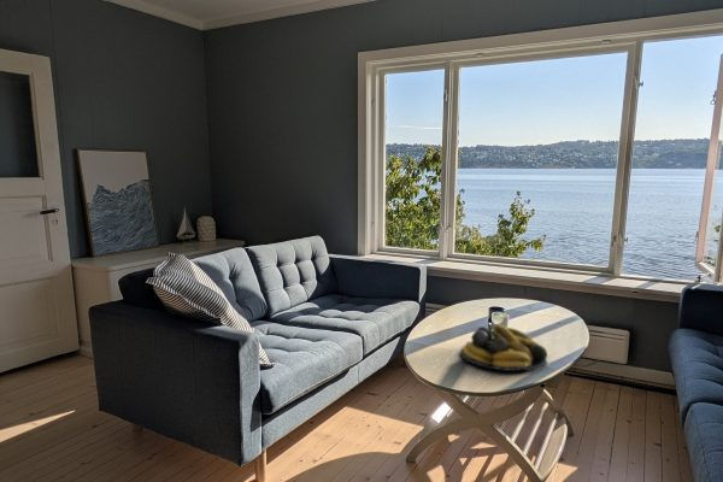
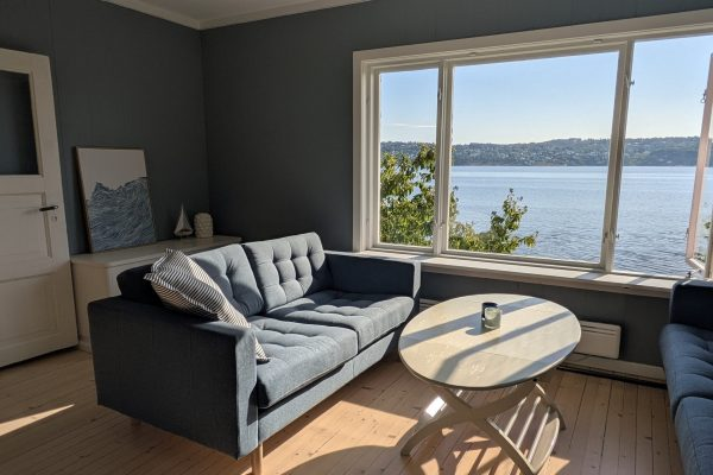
- fruit bowl (502, 342)
